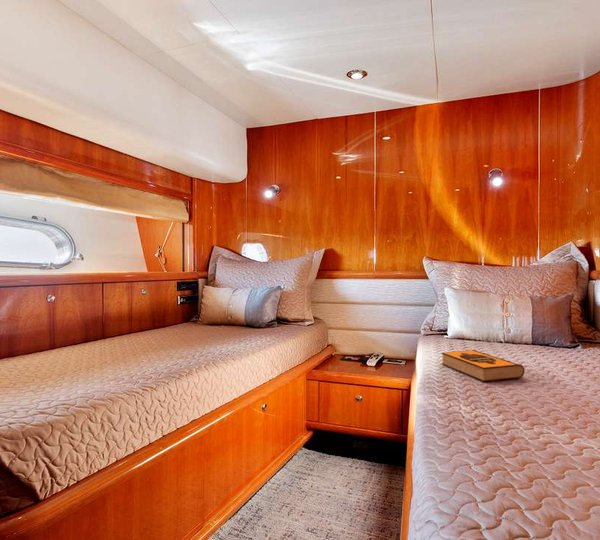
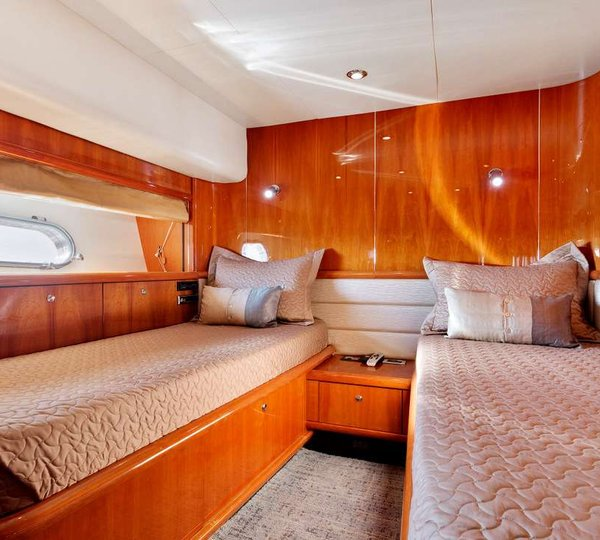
- hardback book (480, 364)
